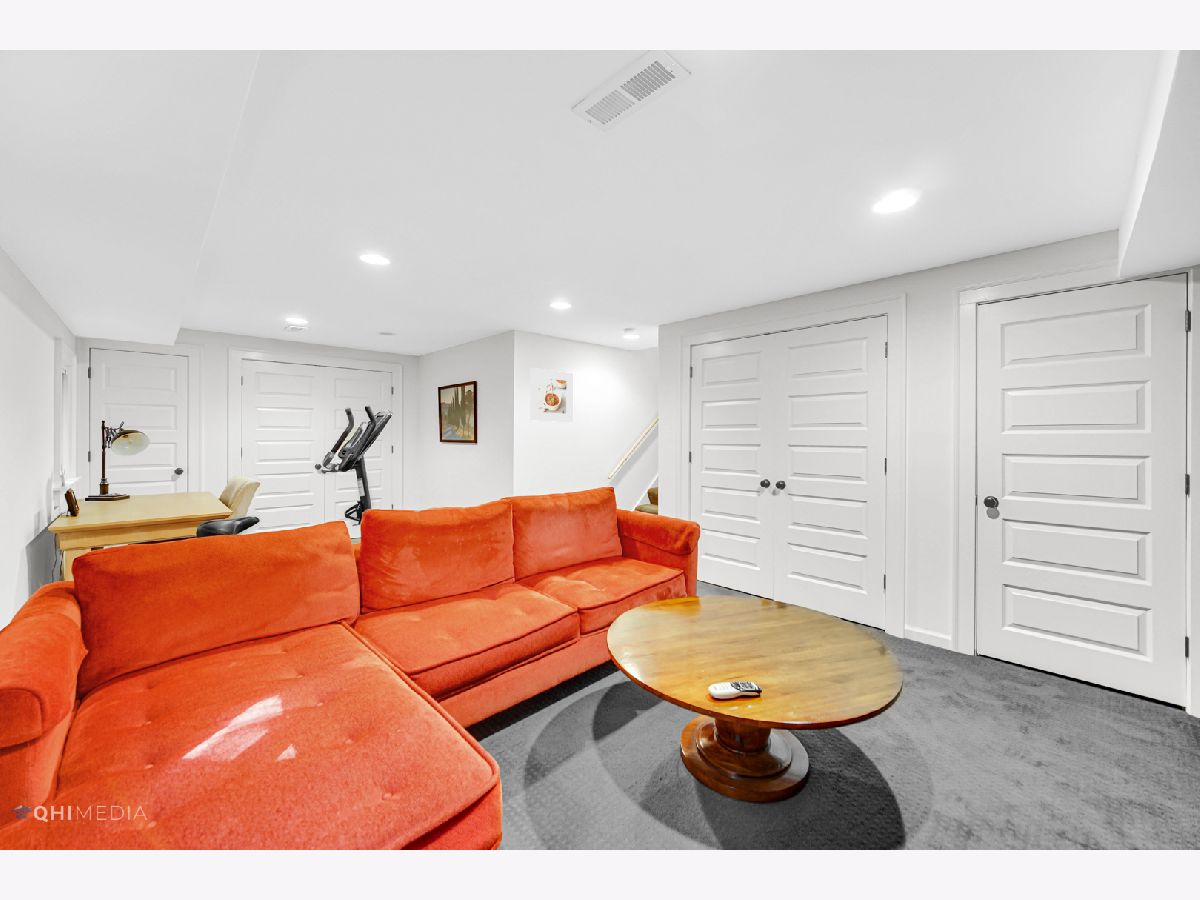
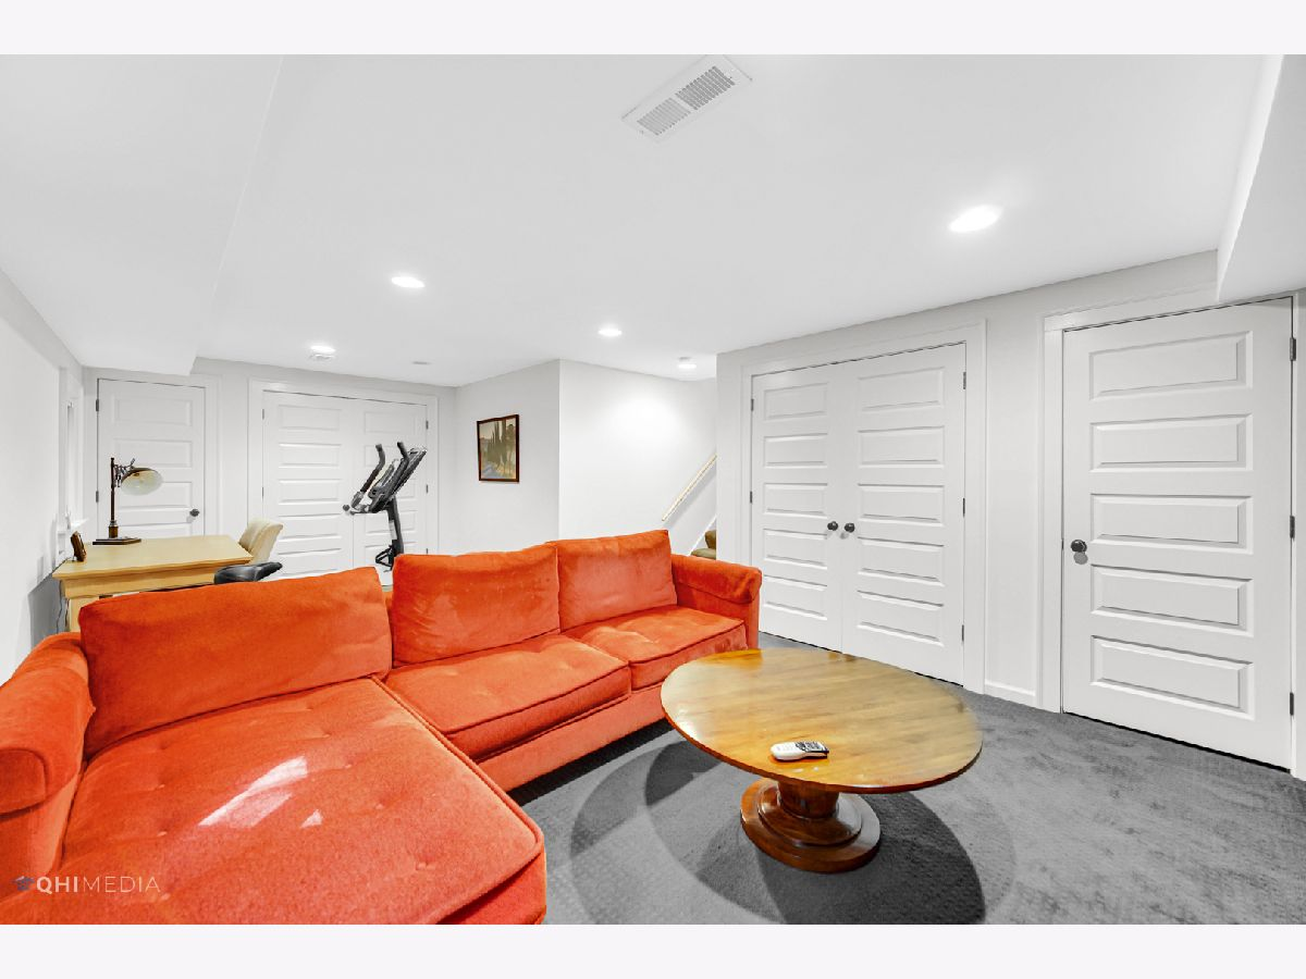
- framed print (552, 396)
